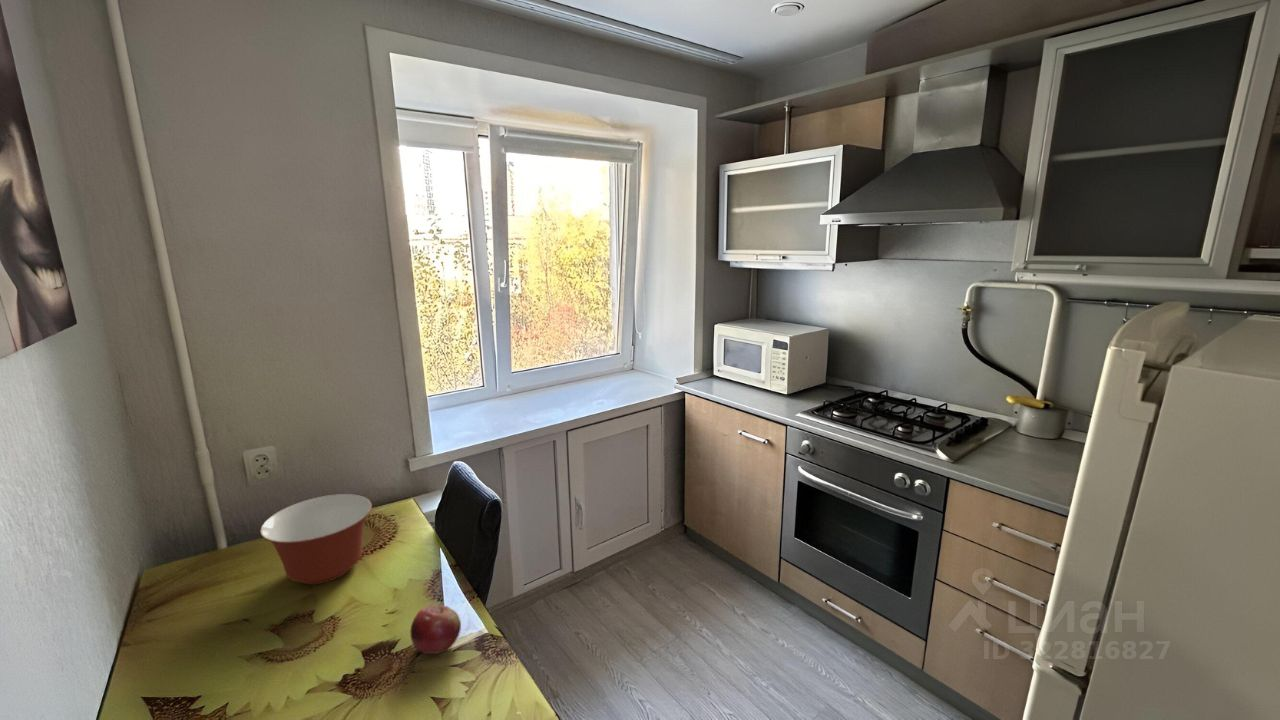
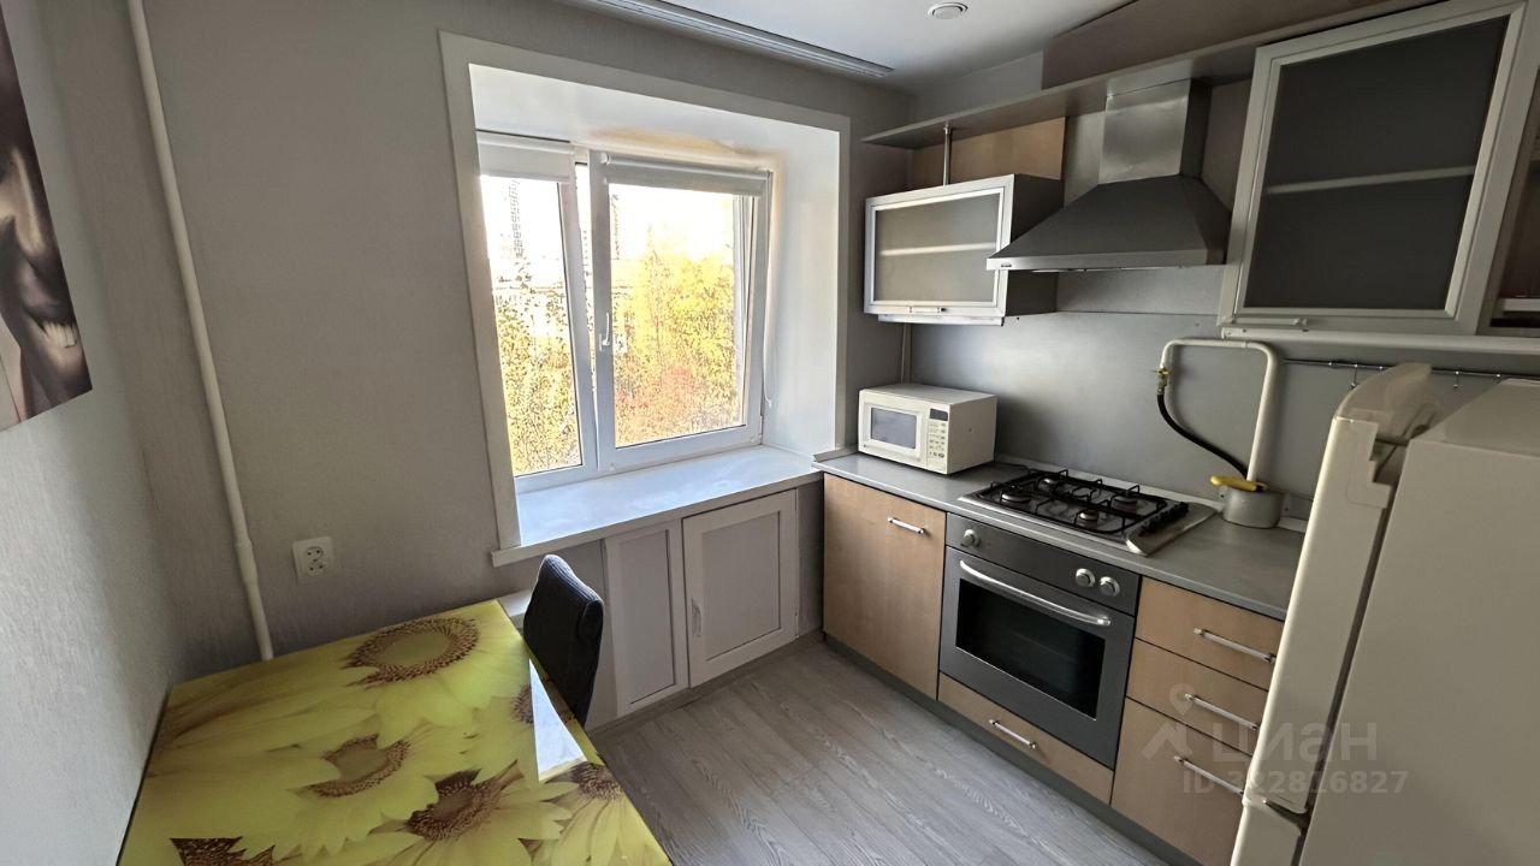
- mixing bowl (322, 543)
- fruit (434, 626)
